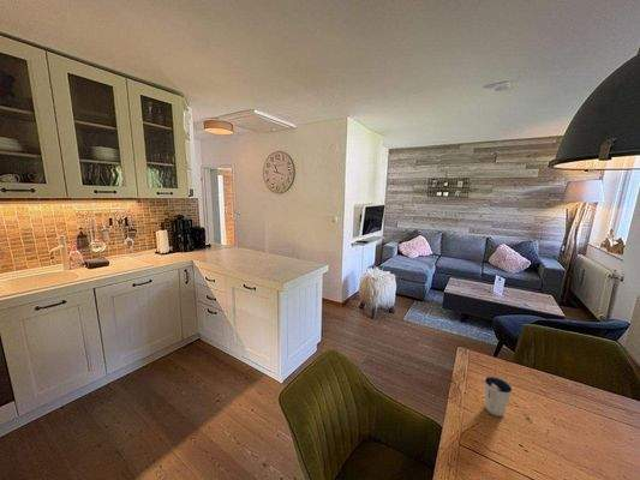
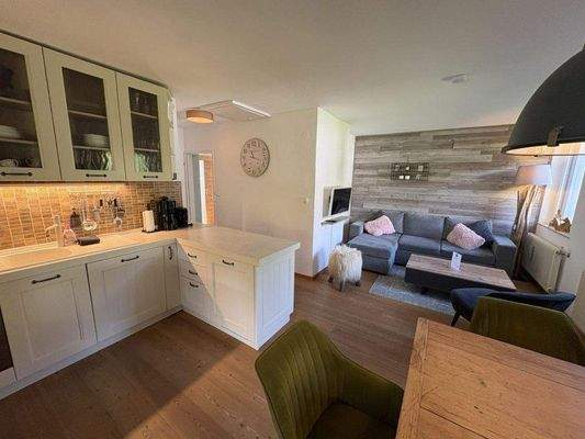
- dixie cup (496, 397)
